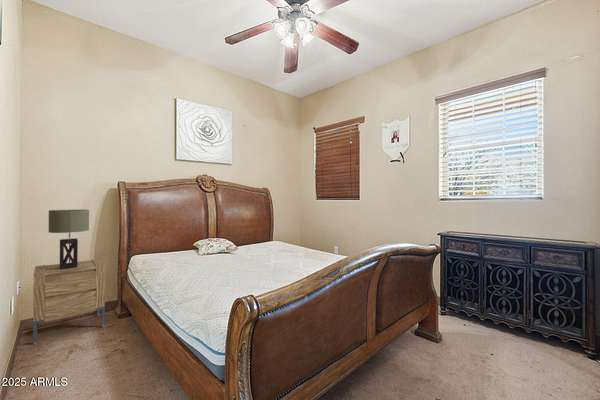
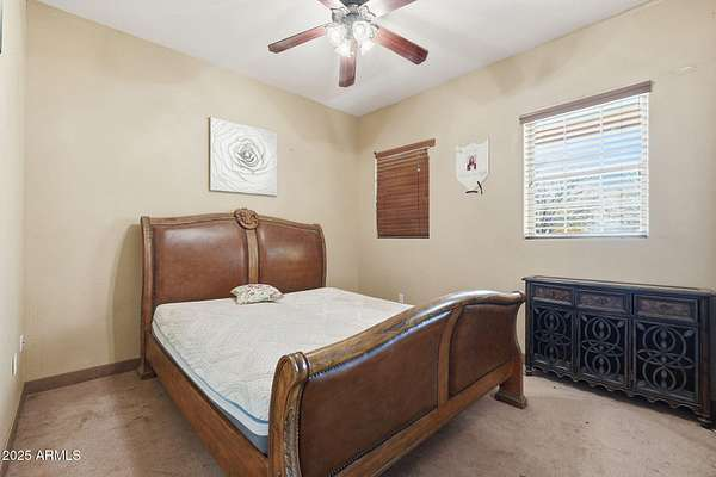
- nightstand (70, 296)
- table lamp (69, 237)
